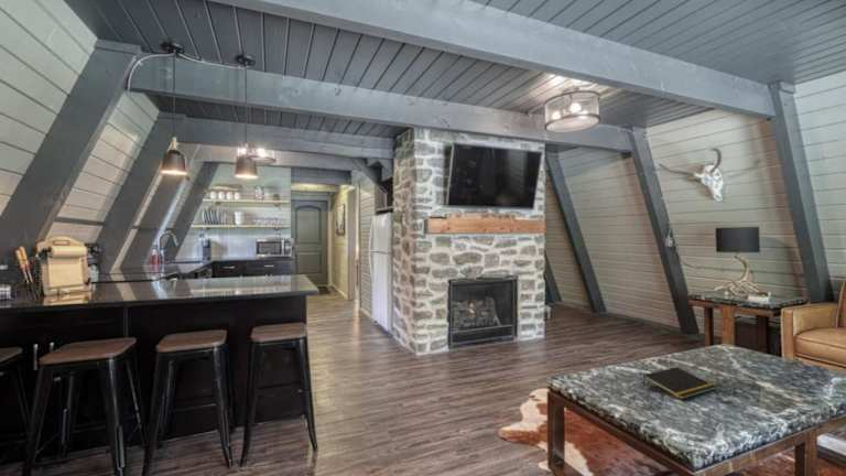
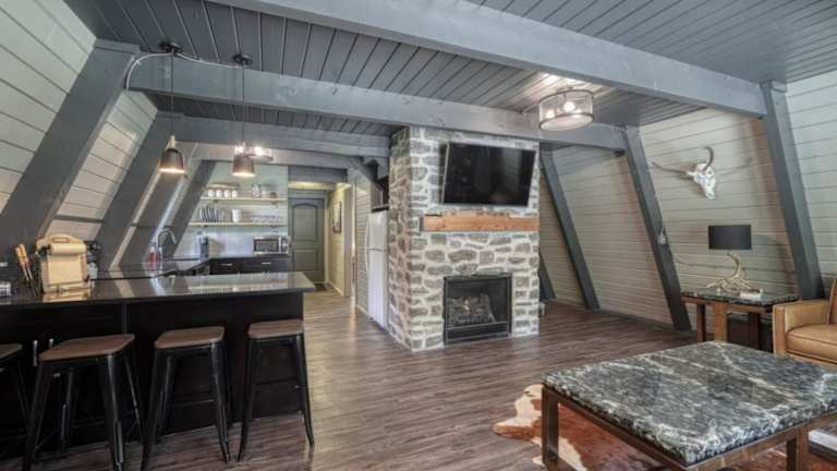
- notepad (679, 381)
